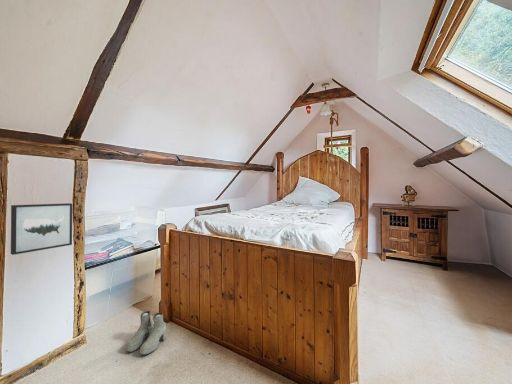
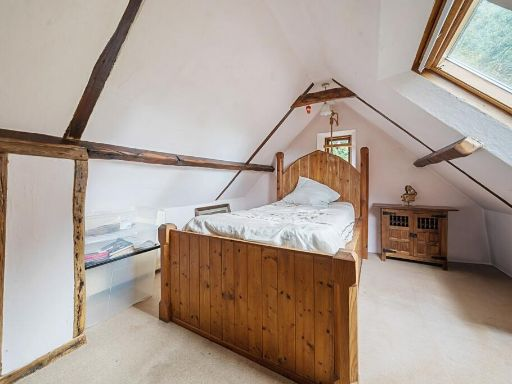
- boots (147, 330)
- wall art (44, 226)
